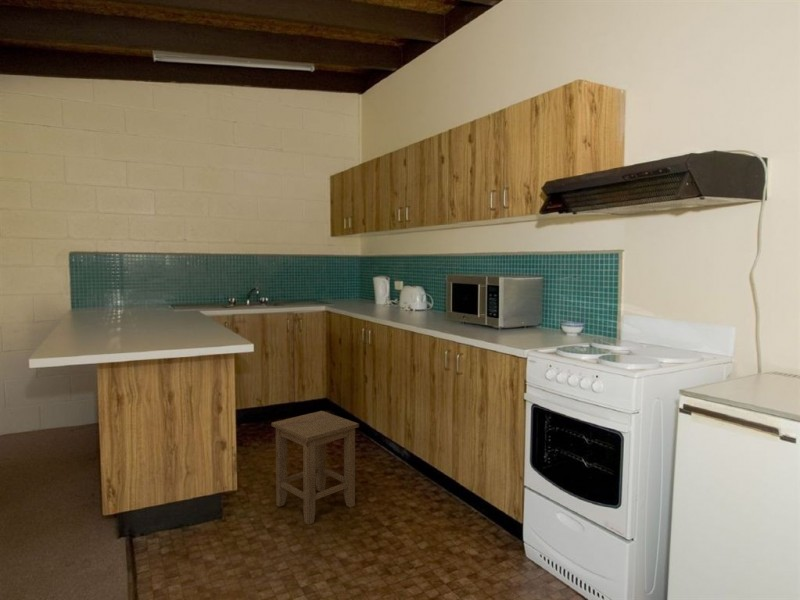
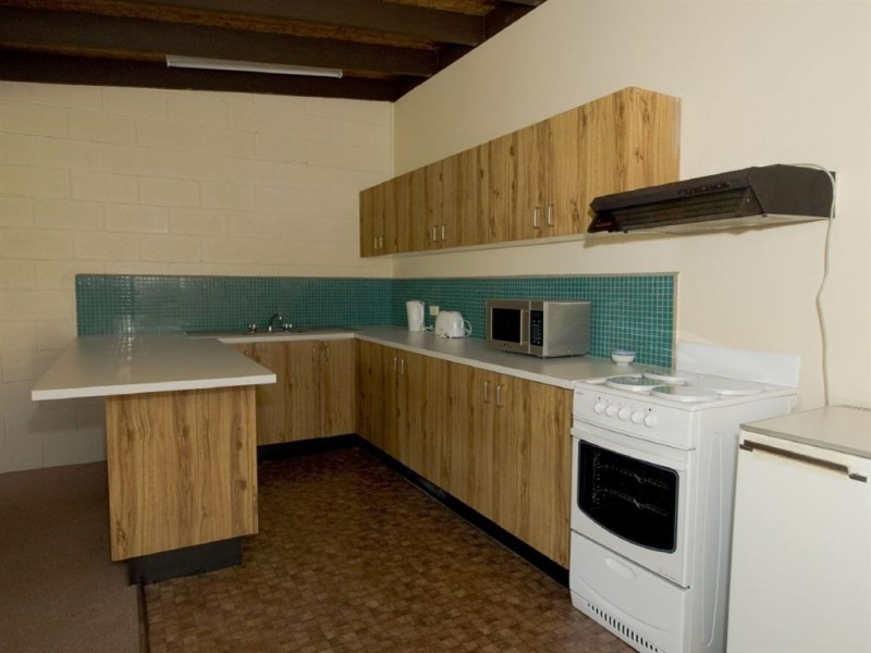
- stool (314, 464)
